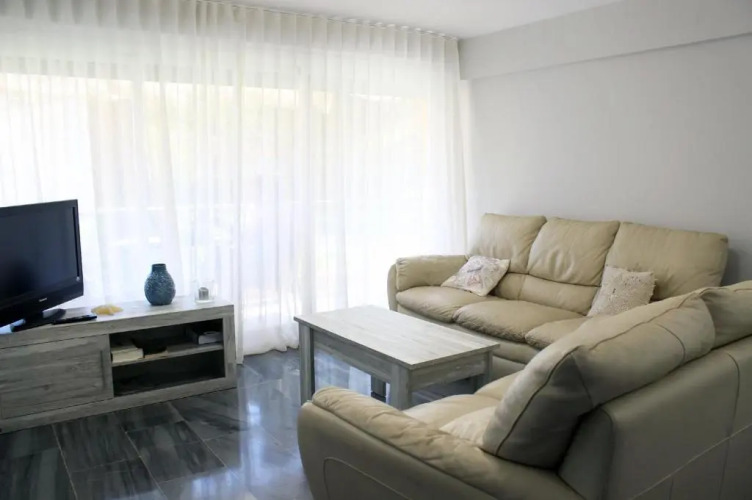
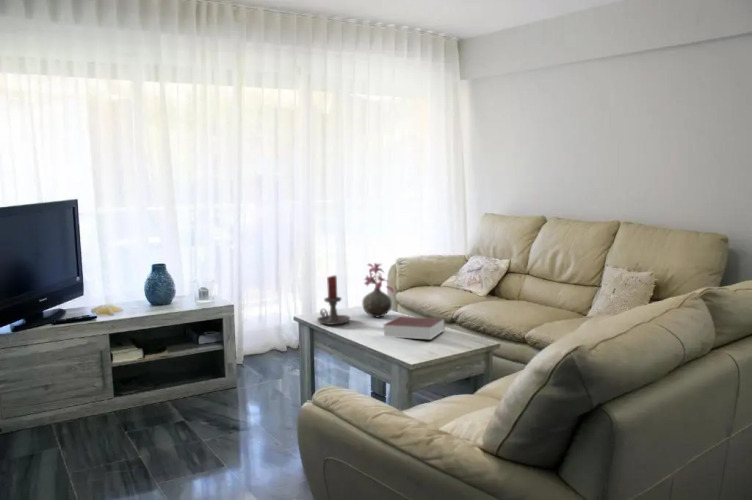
+ vase (377, 289)
+ book (414, 327)
+ candle holder (330, 298)
